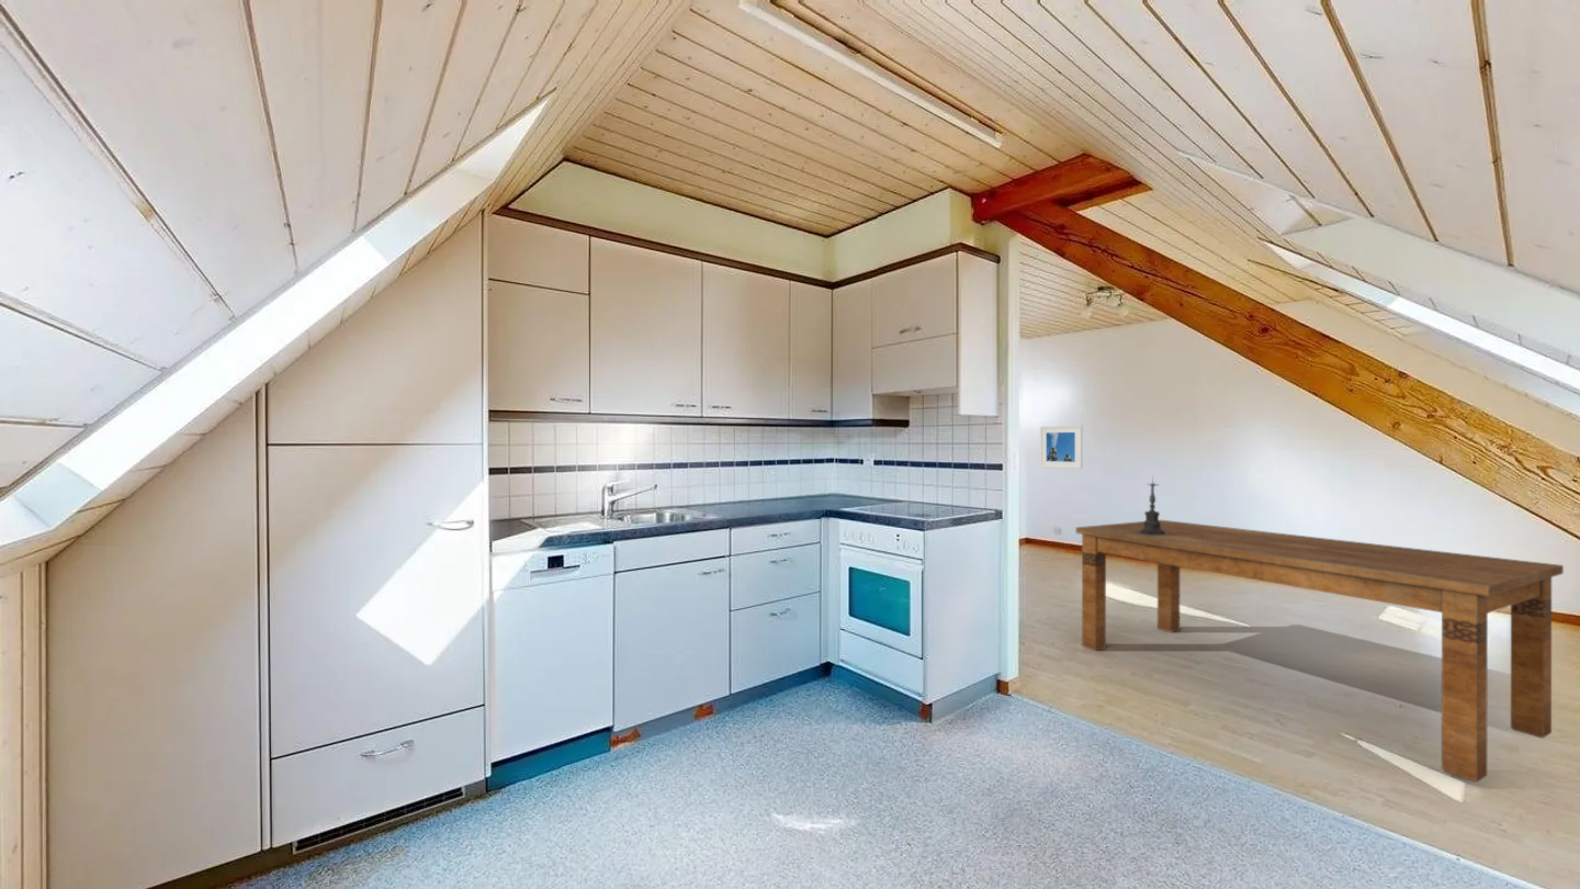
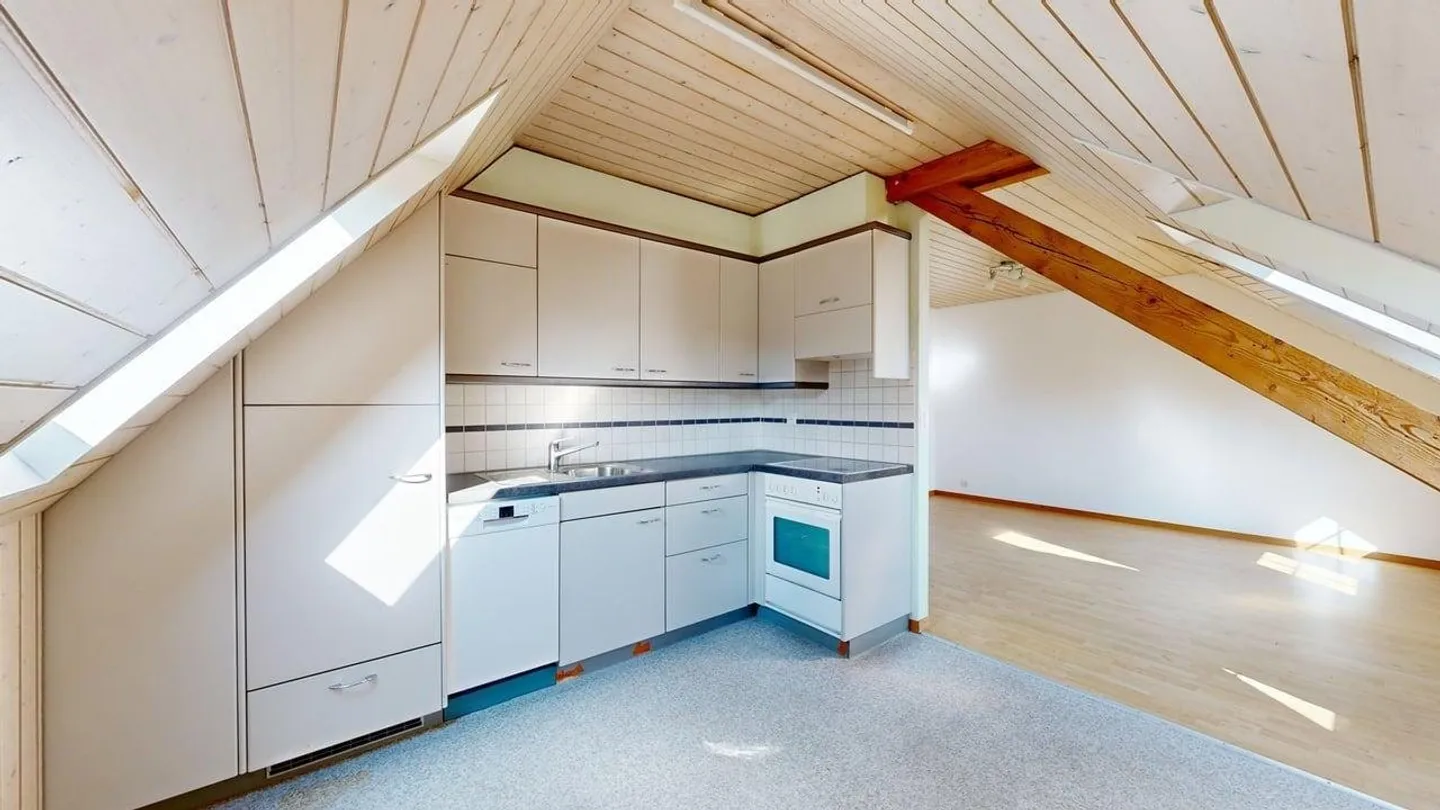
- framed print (1060, 447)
- candle holder (1151, 504)
- dining table (1276, 583)
